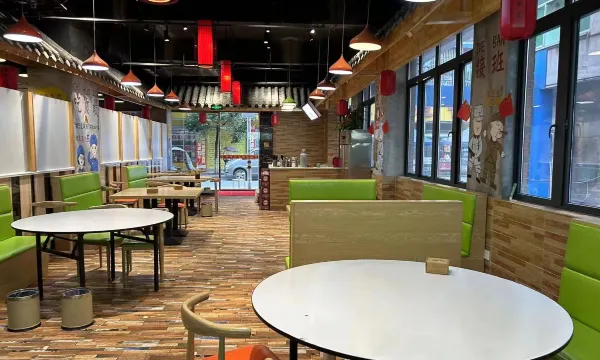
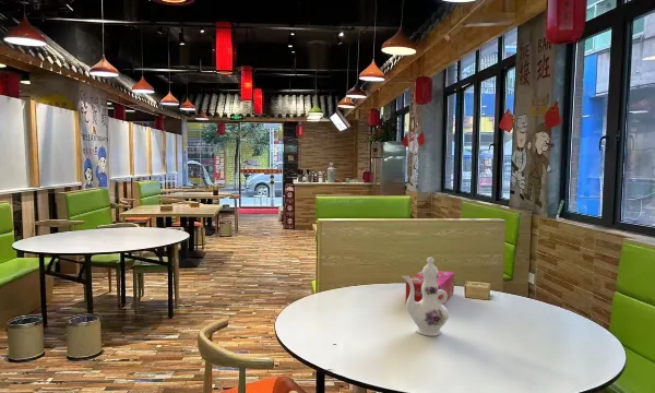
+ tissue box (437, 284)
+ chinaware (425, 294)
